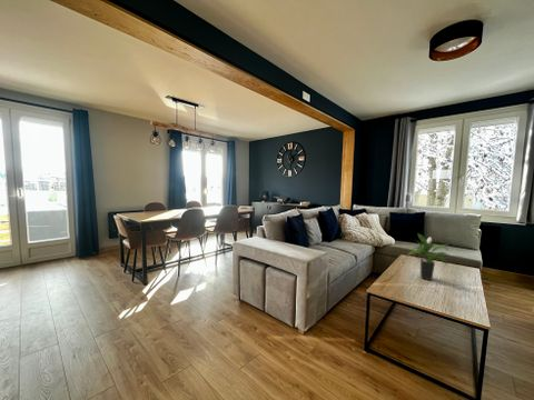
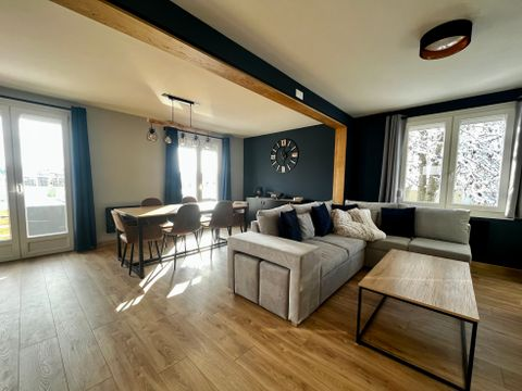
- potted plant (427, 258)
